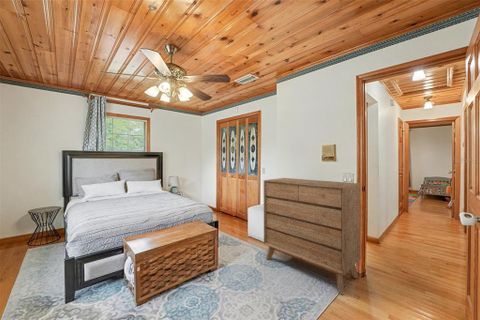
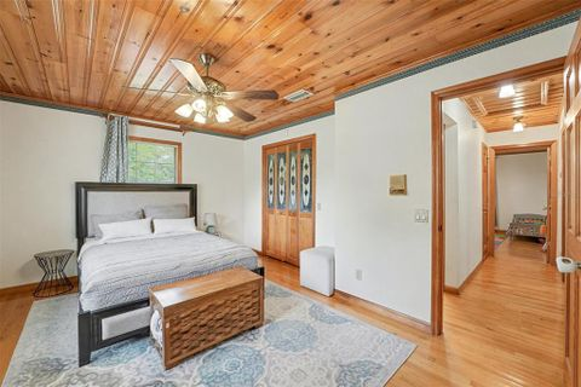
- dresser (307, 224)
